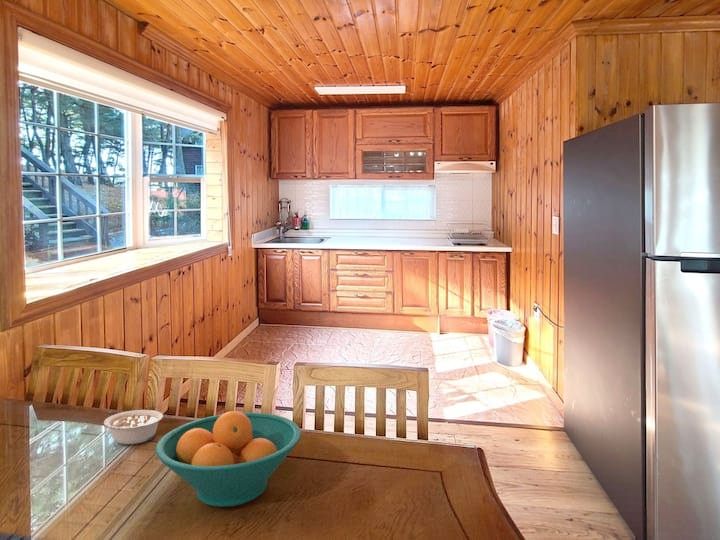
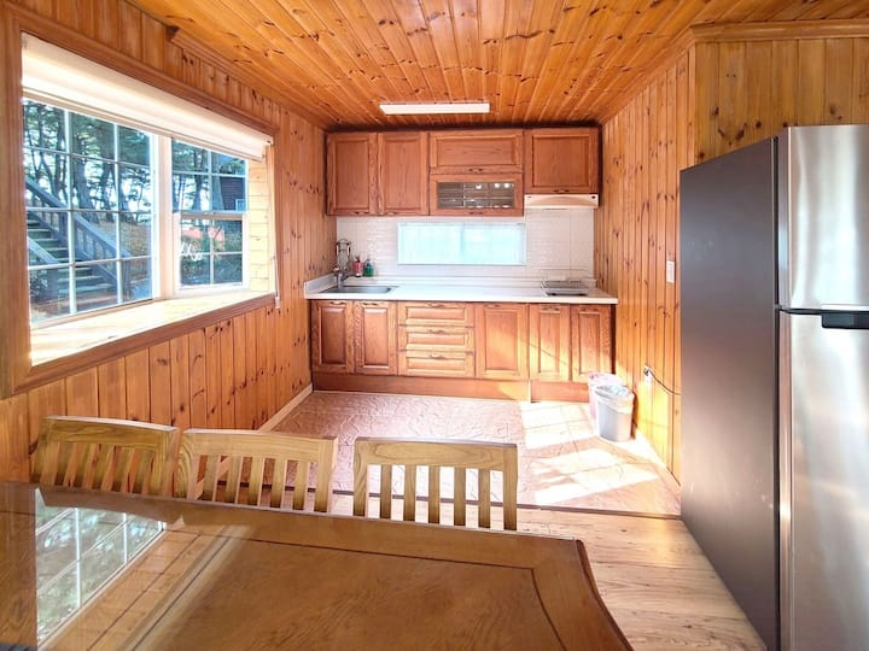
- fruit bowl (231, 451)
- legume (136, 426)
